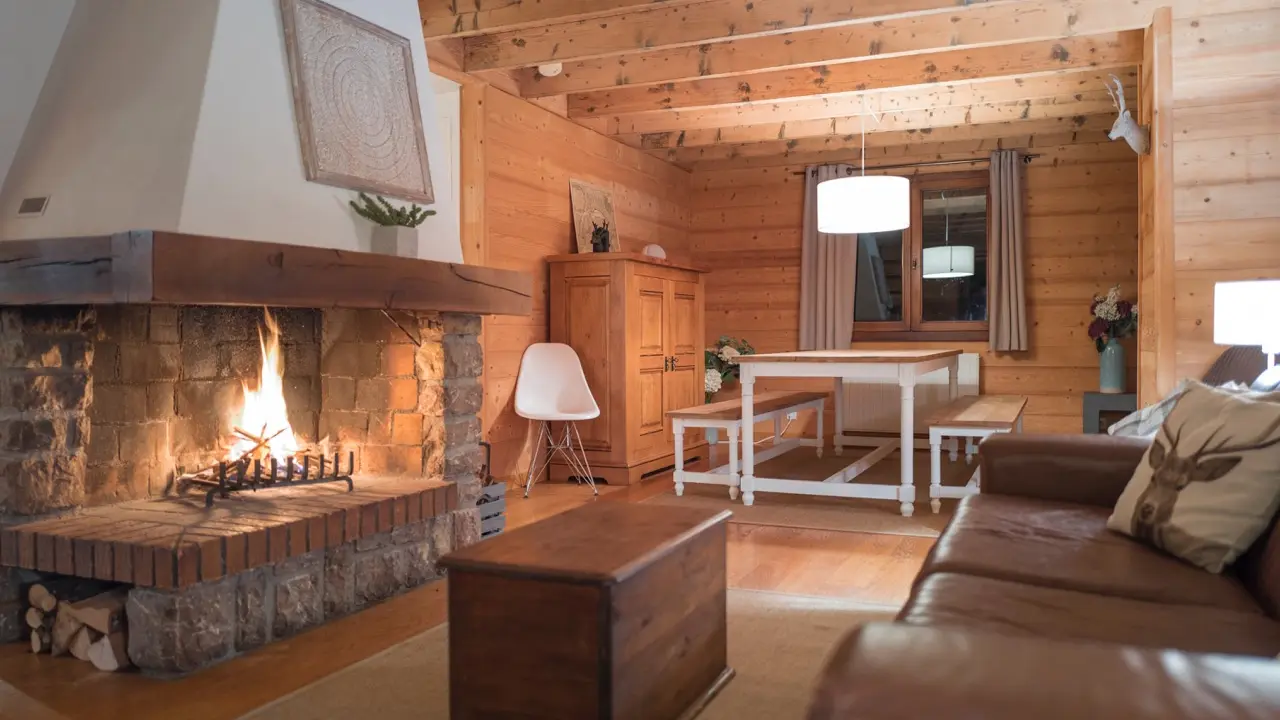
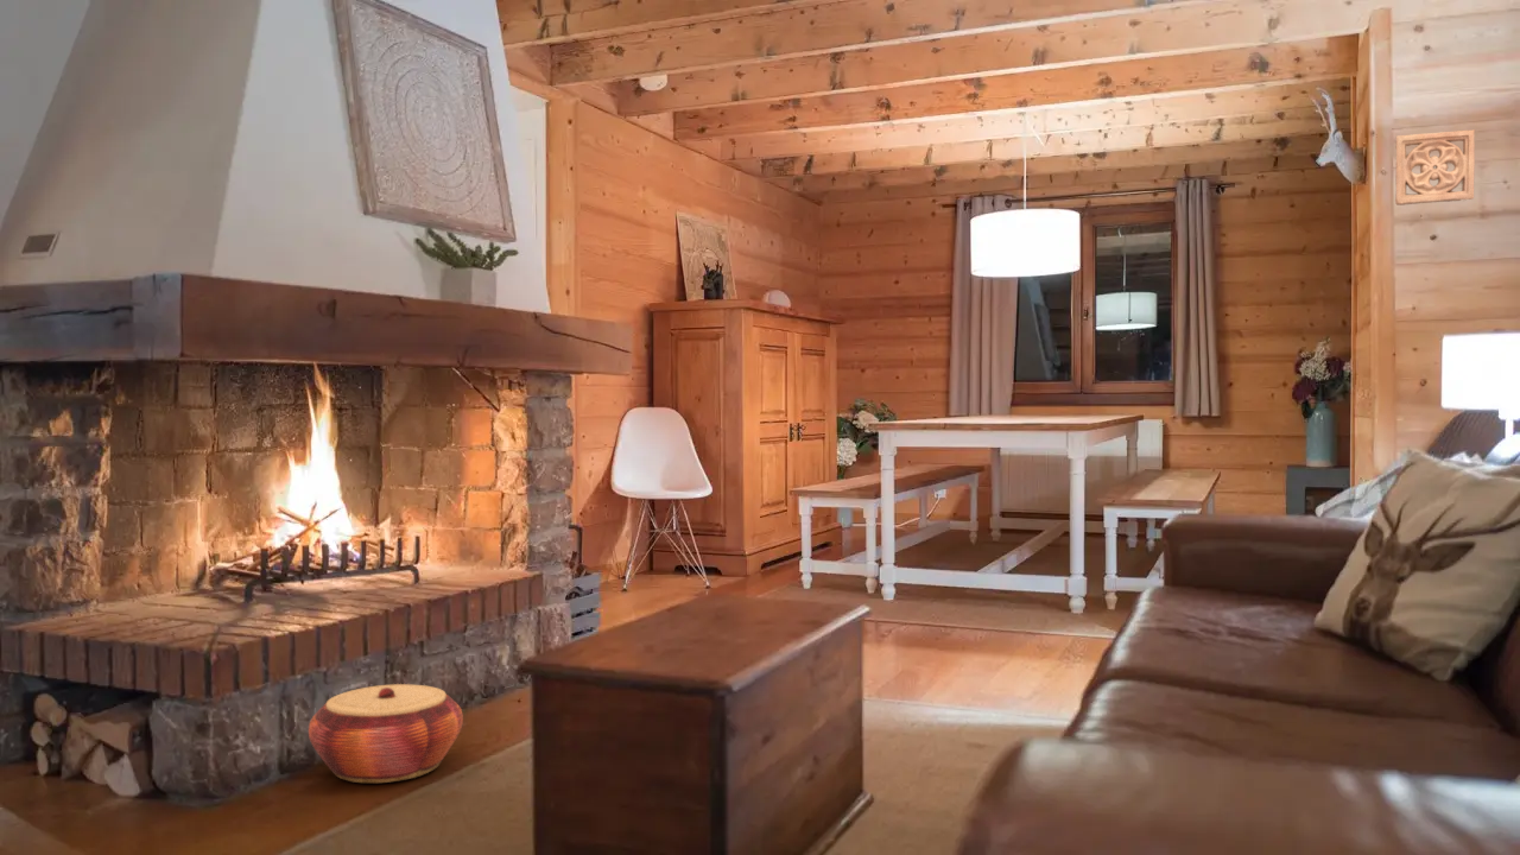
+ woven basket (387, 728)
+ wall ornament (1433, 169)
